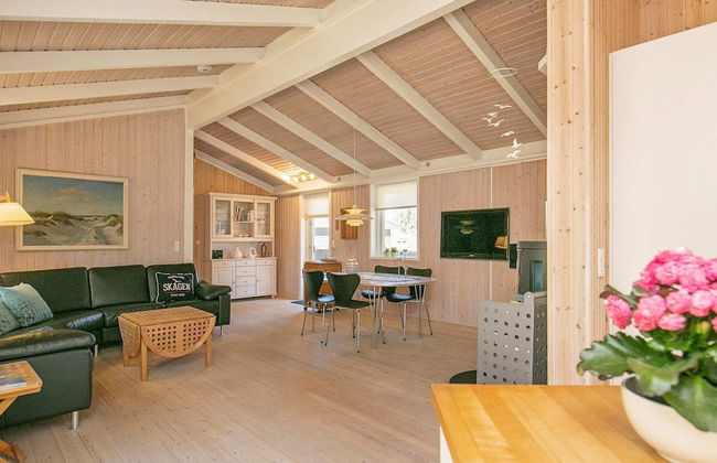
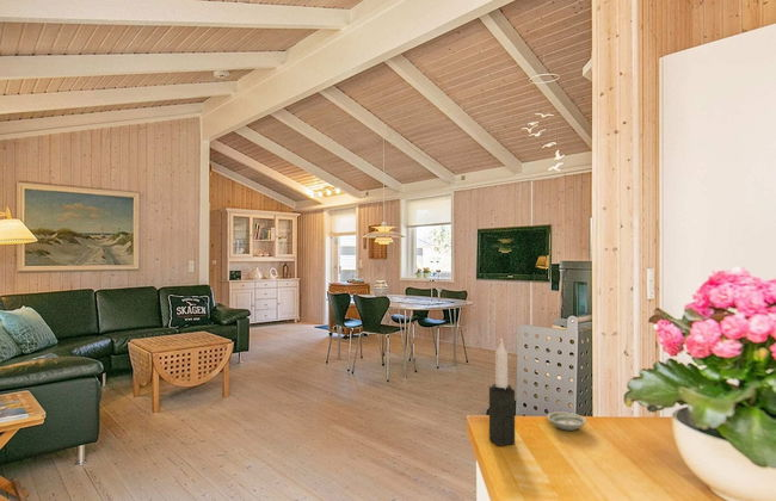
+ candle (501, 389)
+ saucer (566, 422)
